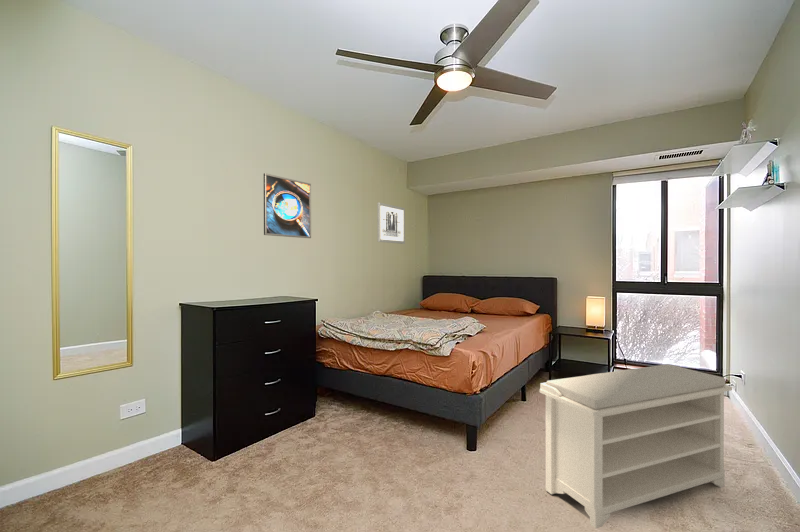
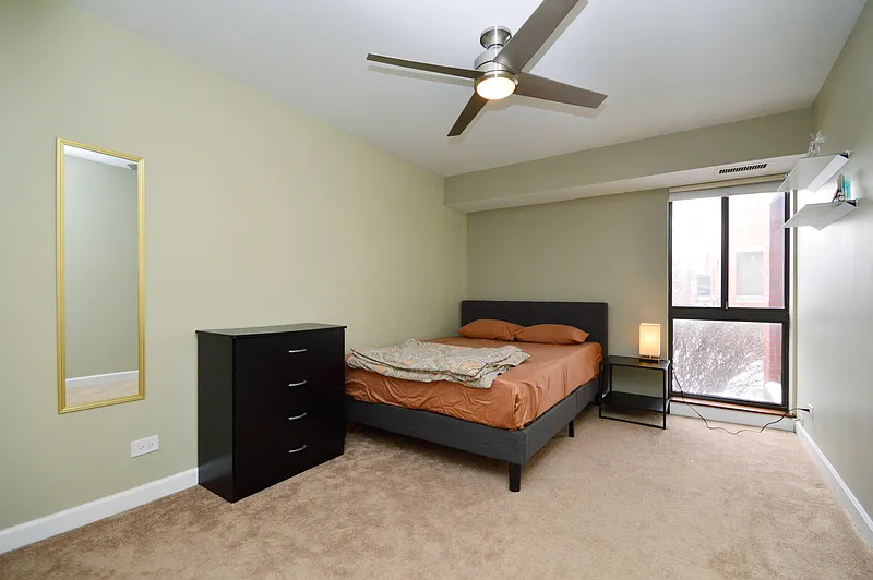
- bench (636, 433)
- wall art (391, 224)
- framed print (288, 207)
